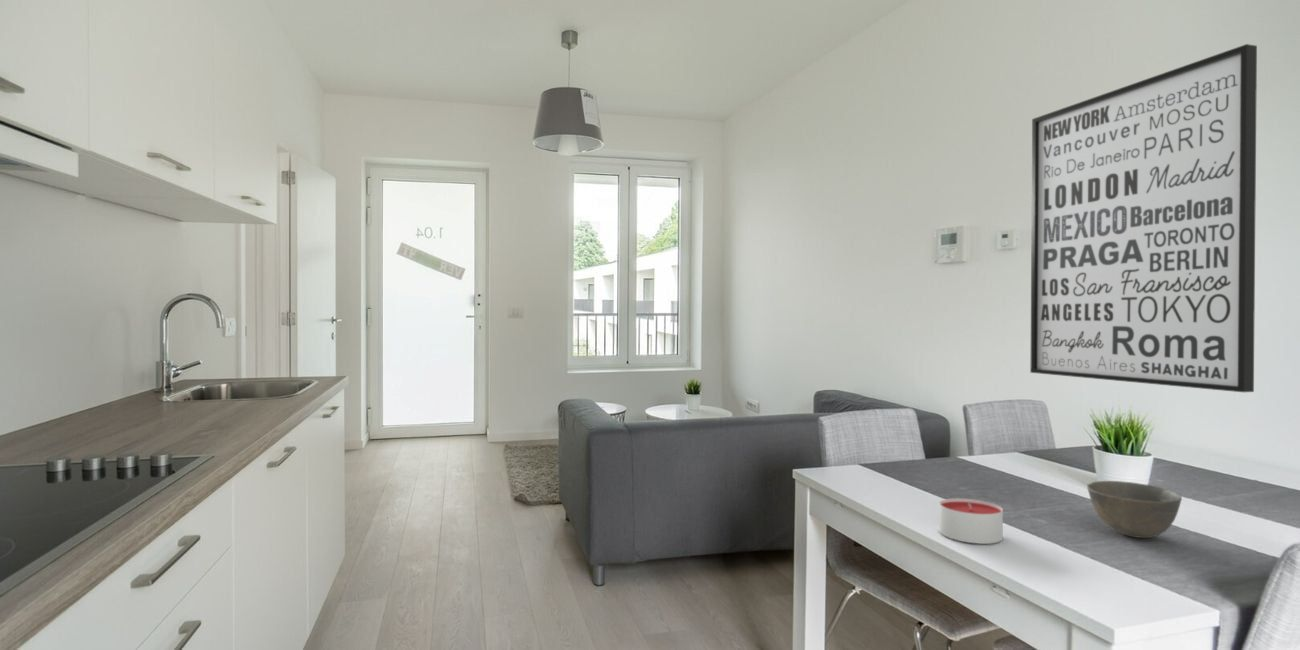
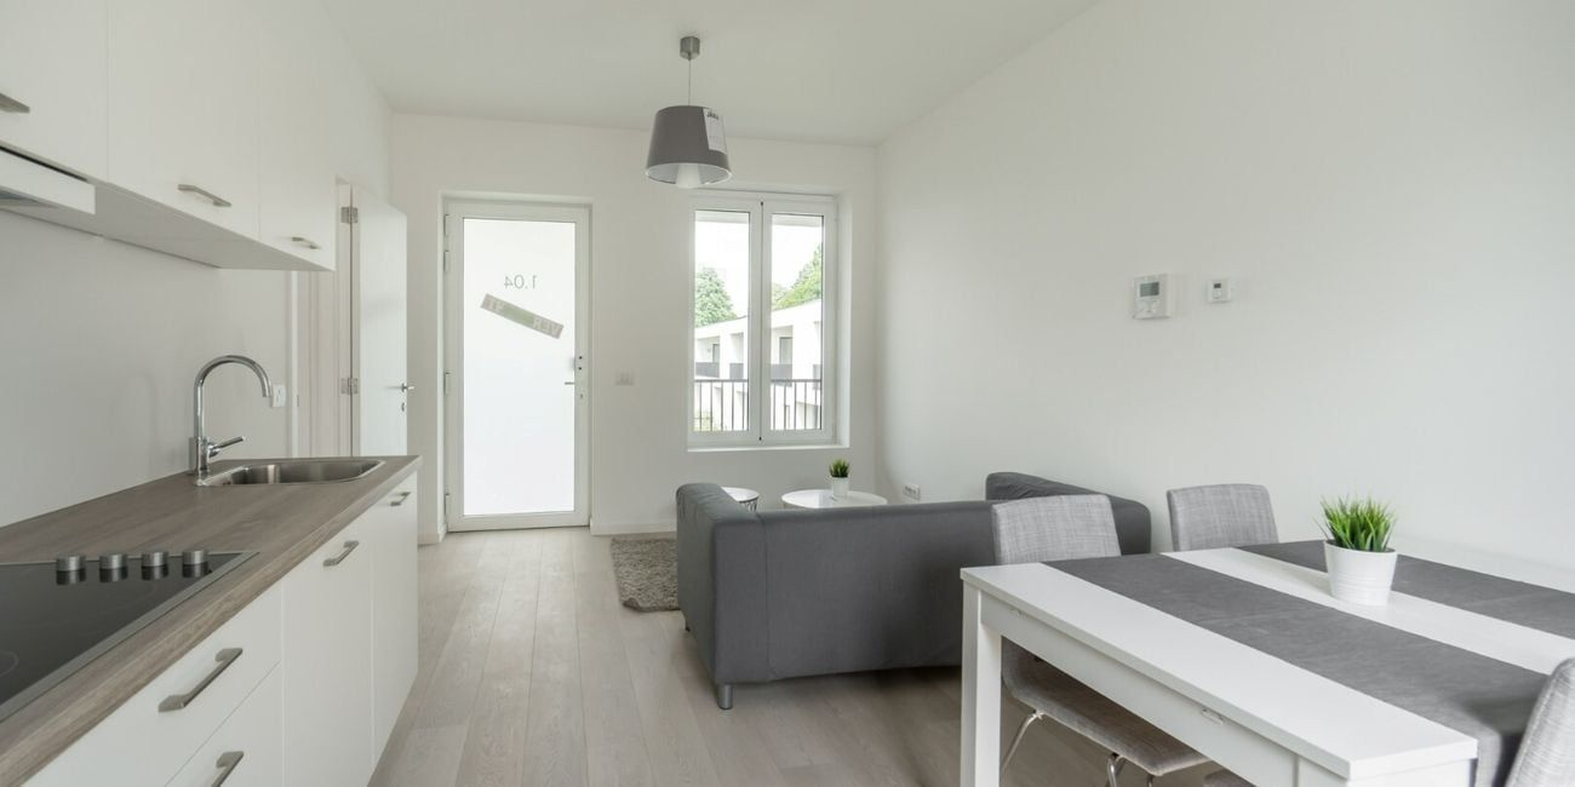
- bowl (1132, 512)
- wall art (1125, 234)
- candle (970, 519)
